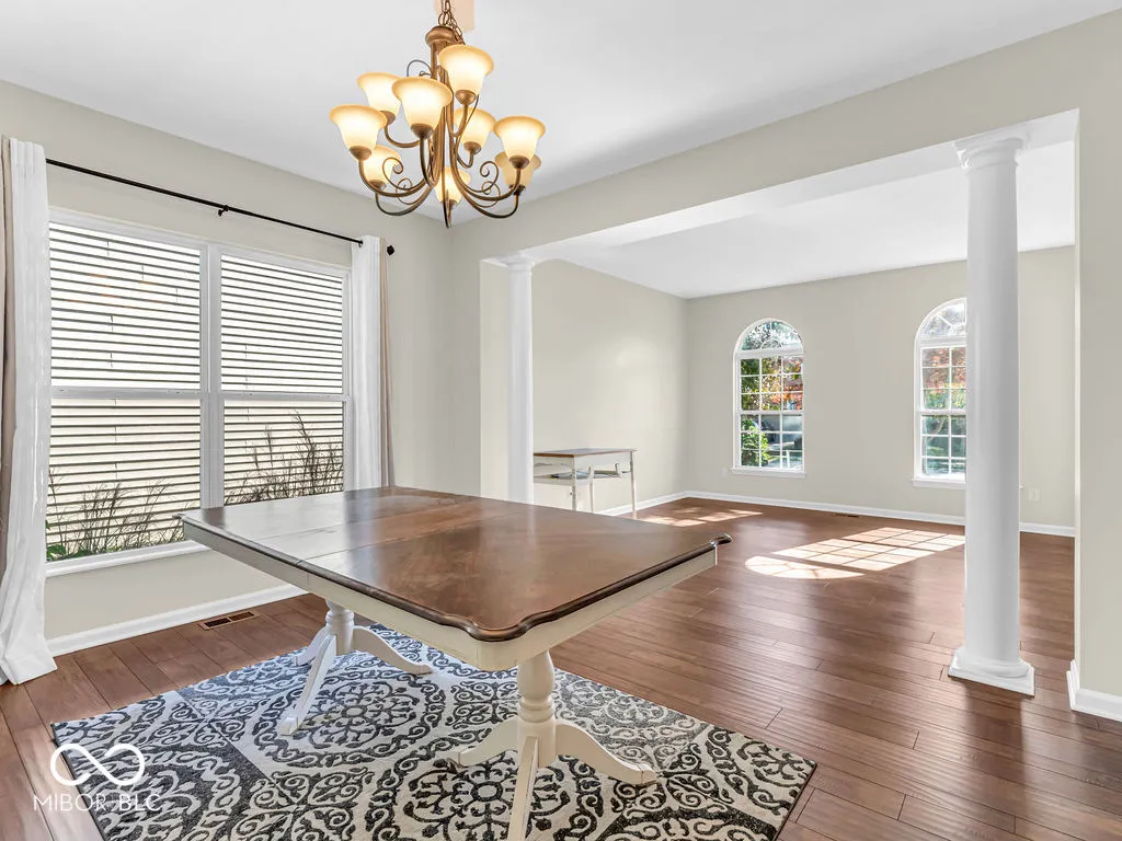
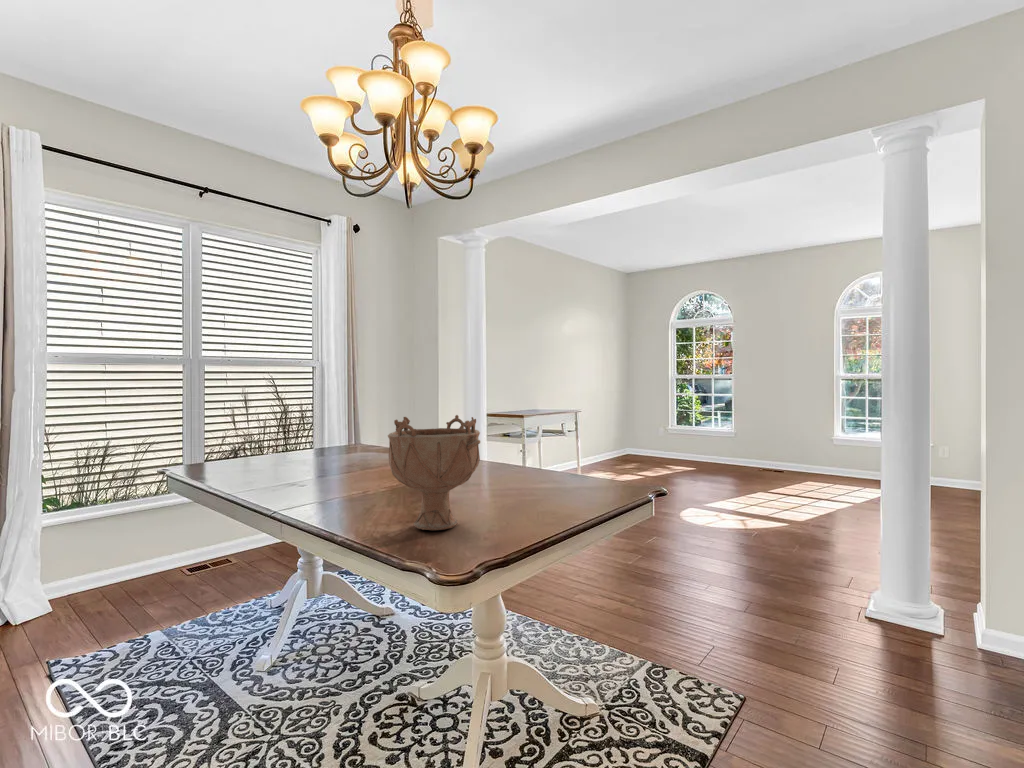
+ decorative bowl (435, 470)
